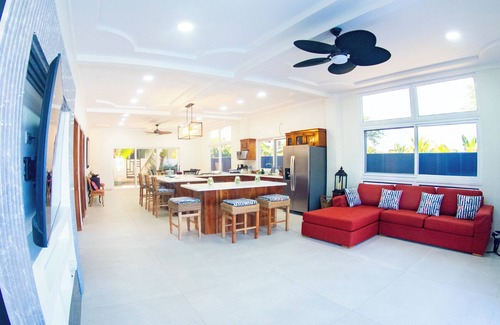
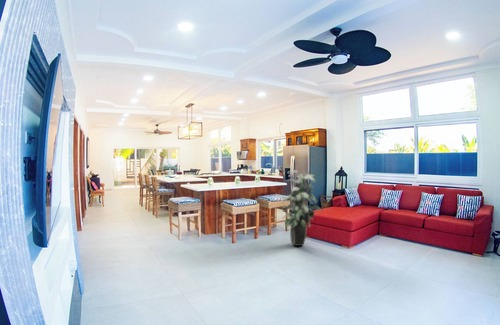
+ indoor plant (298, 207)
